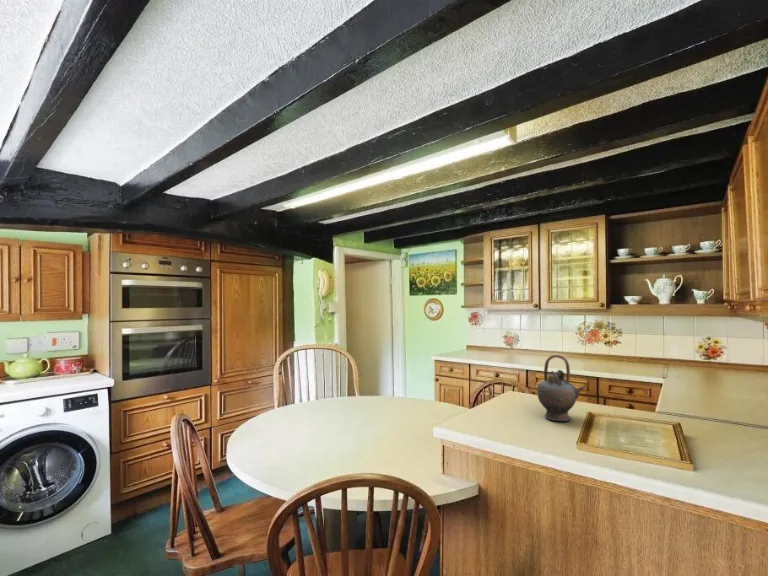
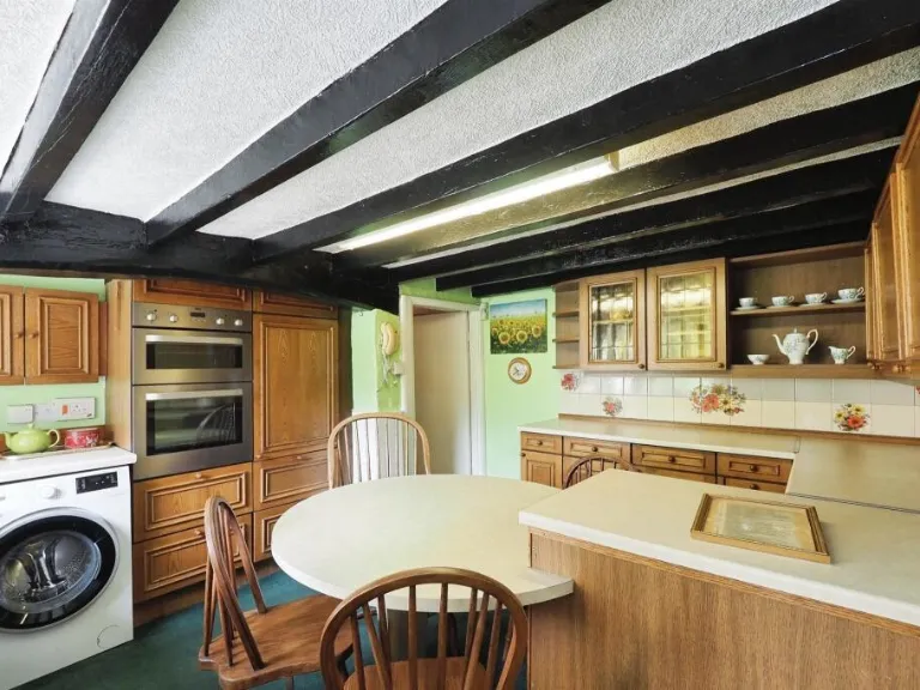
- teapot (560, 387)
